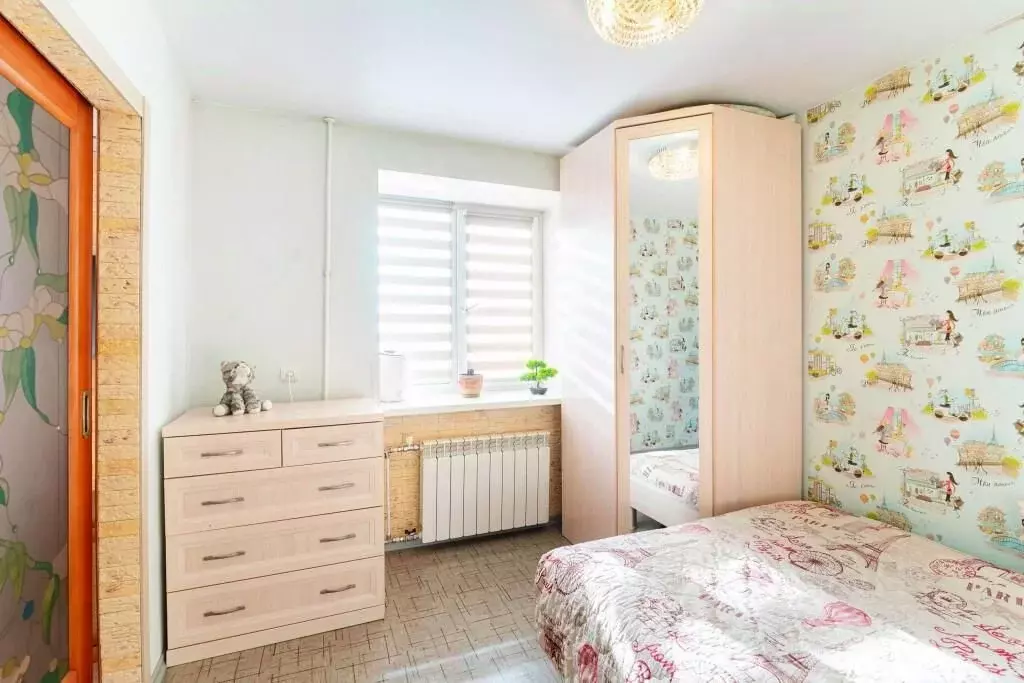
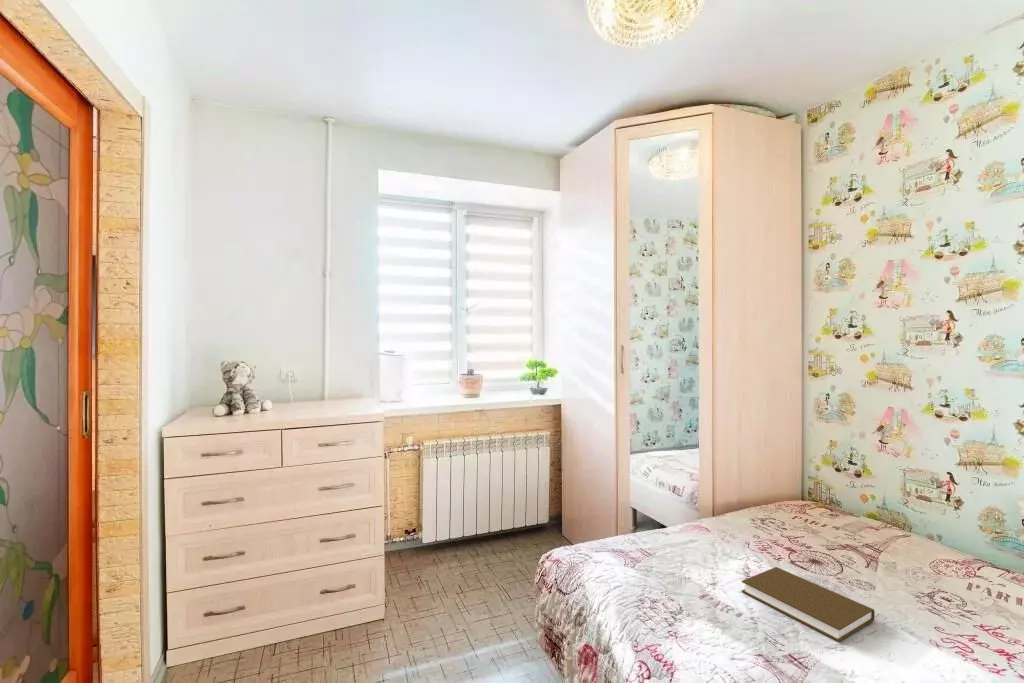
+ book (804, 599)
